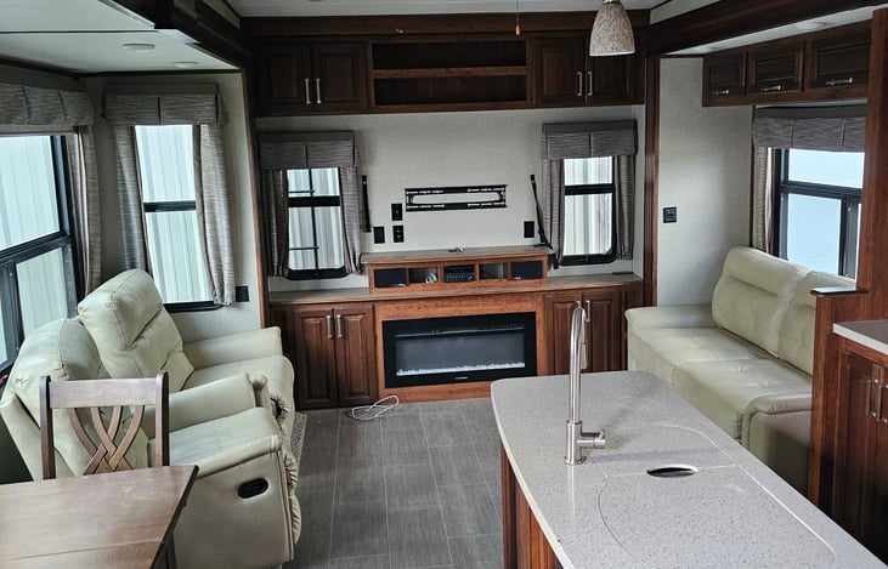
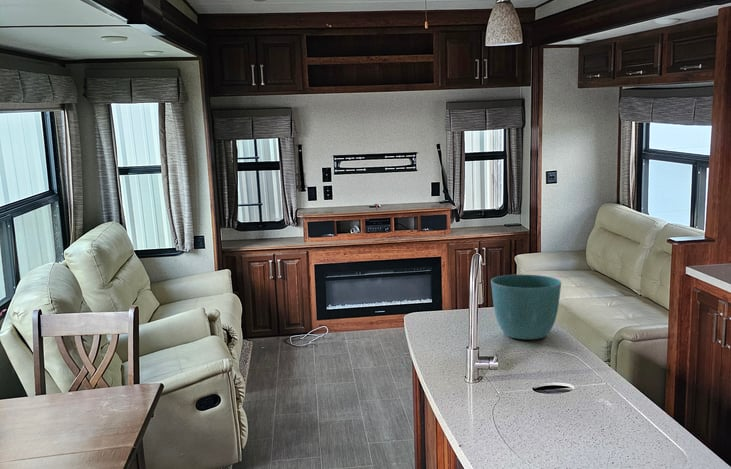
+ flower pot (525, 307)
